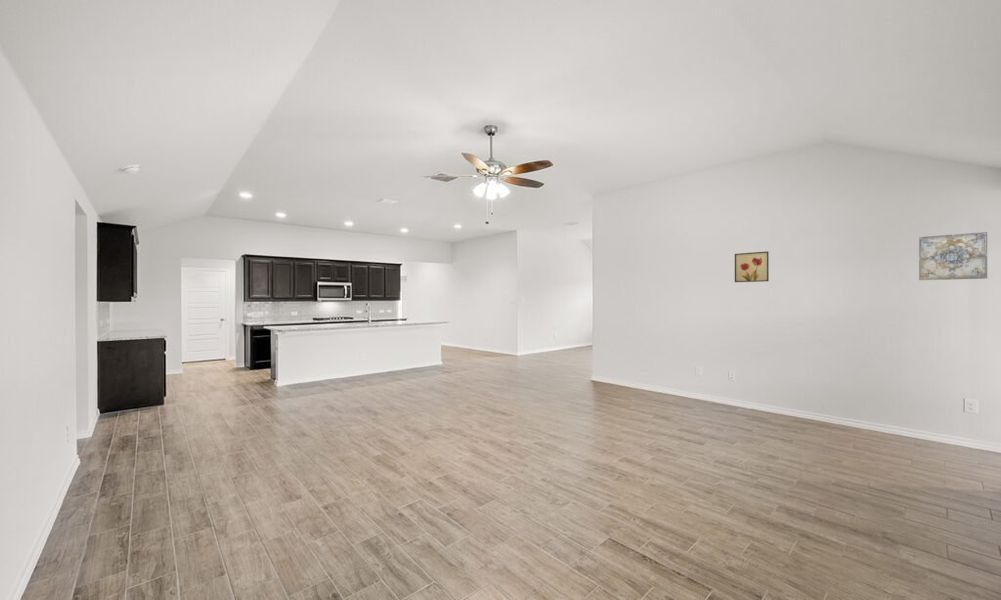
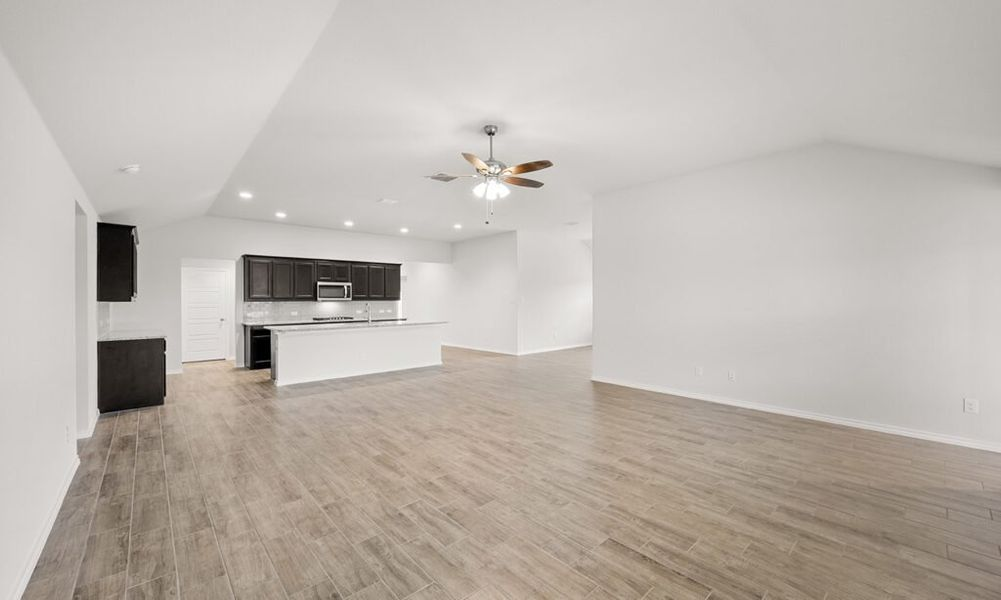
- wall art (951, 257)
- wall art (751, 267)
